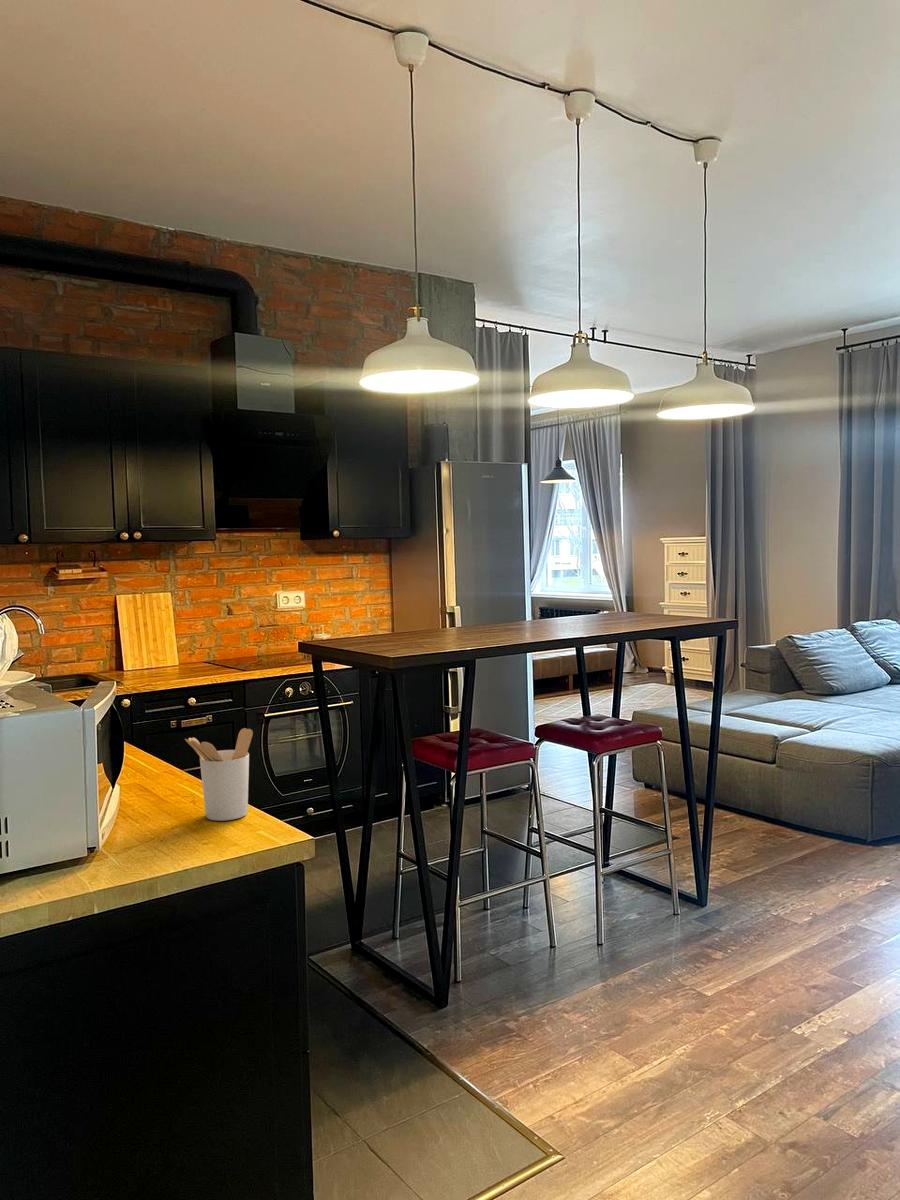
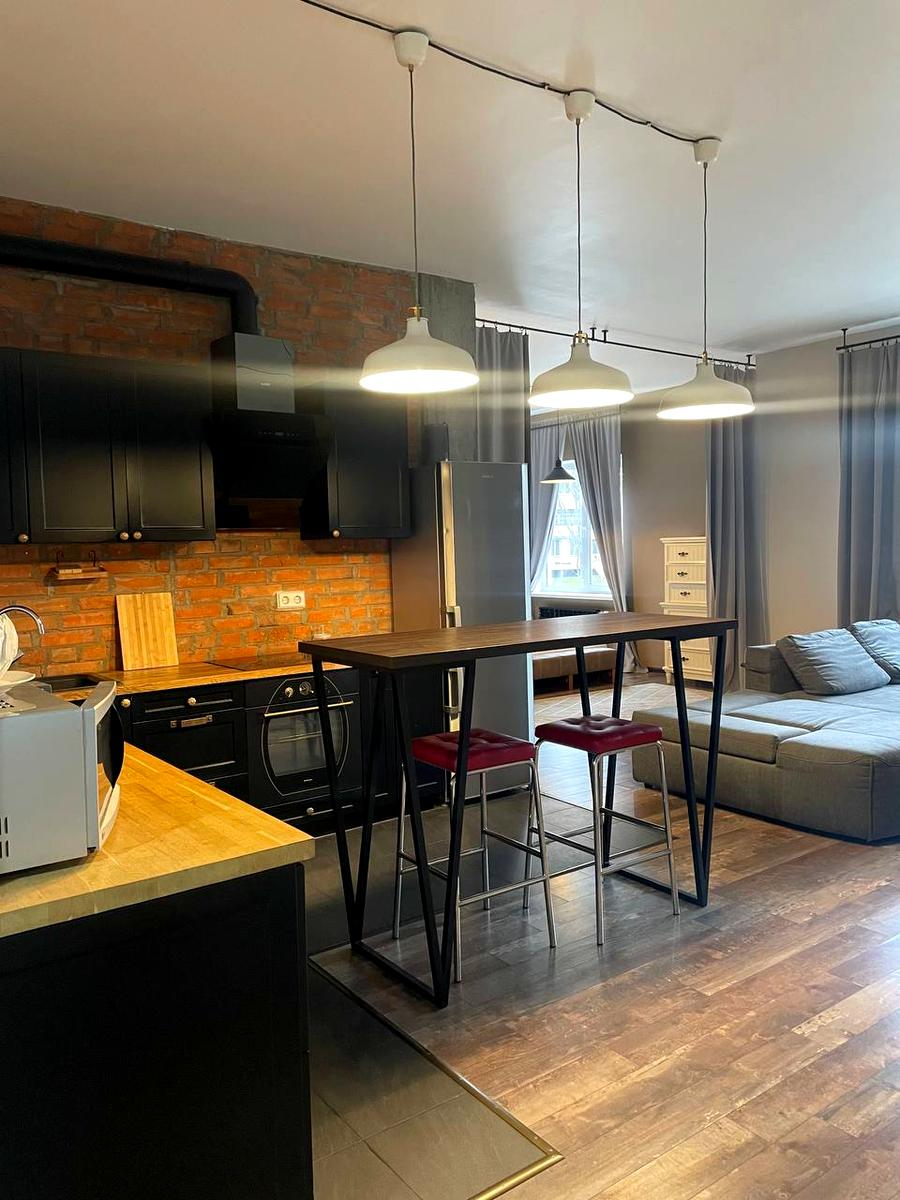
- utensil holder (217, 773)
